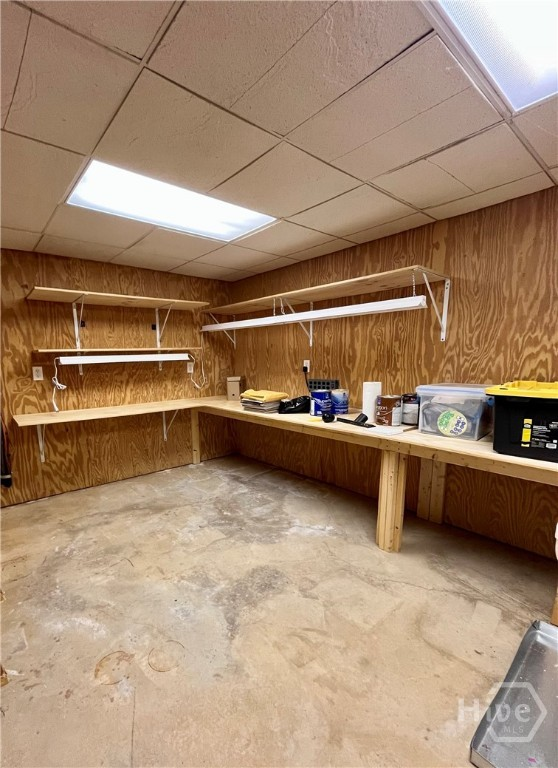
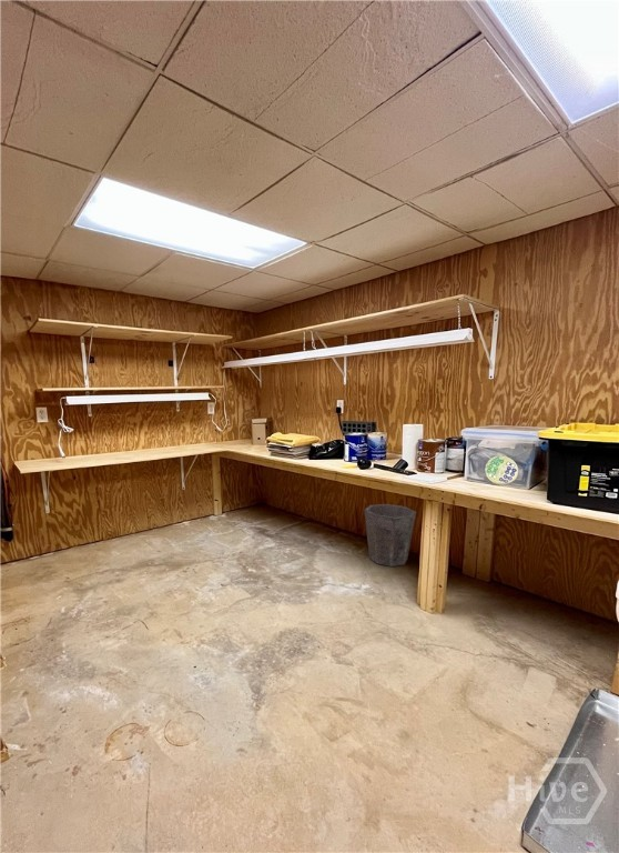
+ waste bin (388, 534)
